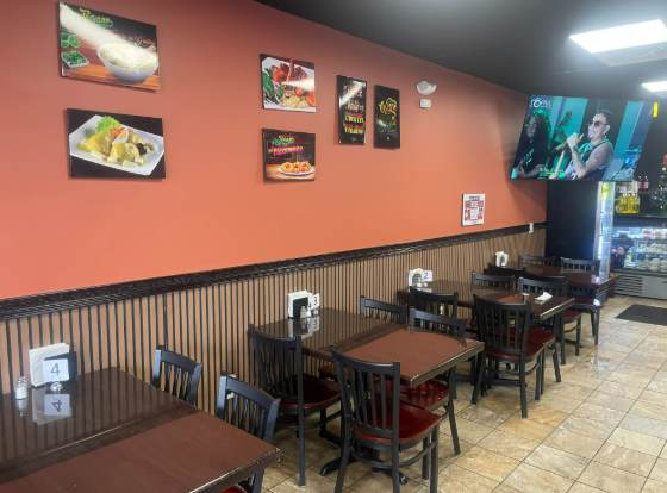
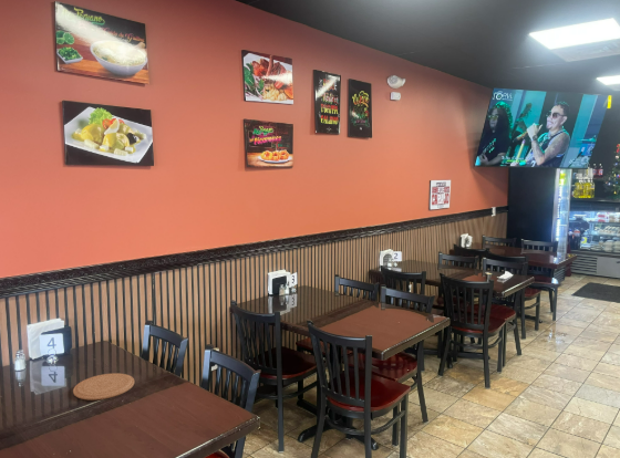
+ plate (104, 385)
